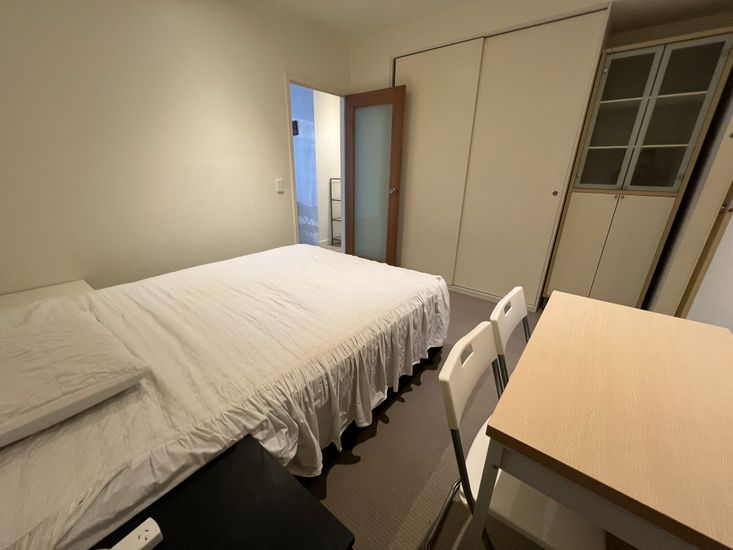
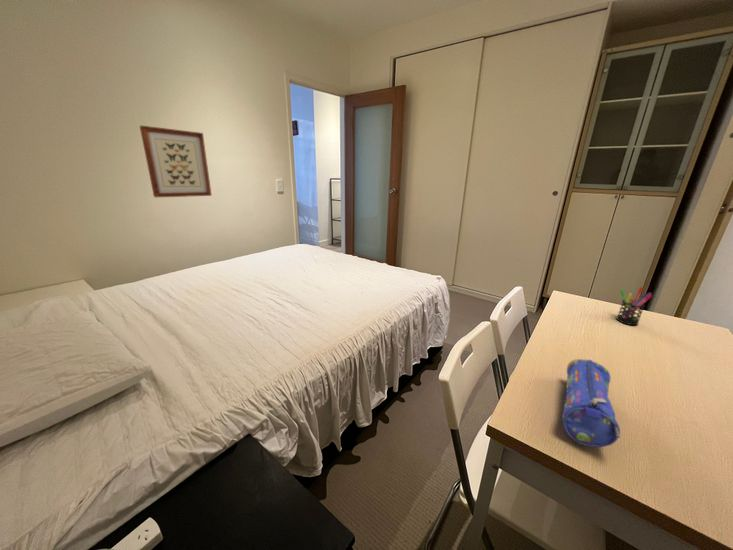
+ pen holder (630, 304)
+ wall art (179, 164)
+ pencil case (588, 396)
